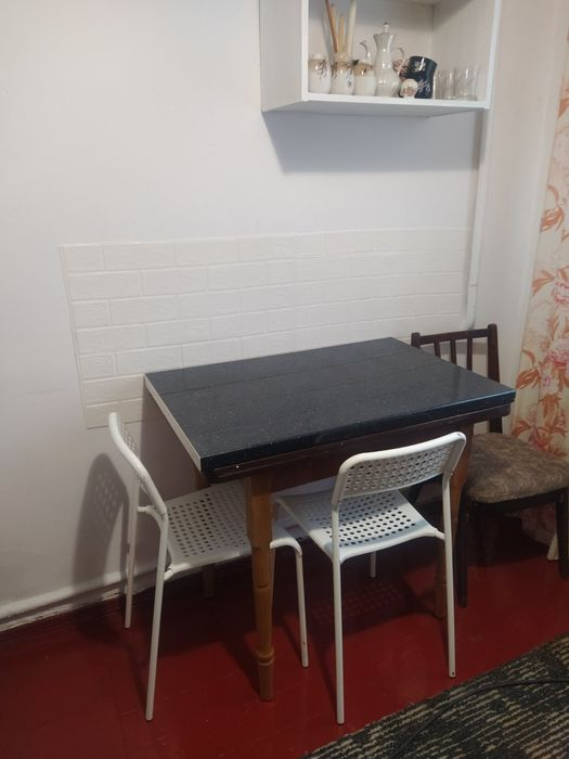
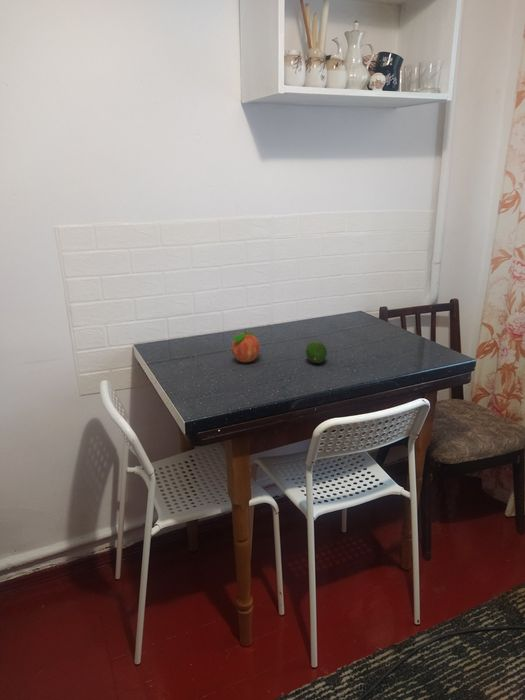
+ fruit (246, 345)
+ fruit (316, 352)
